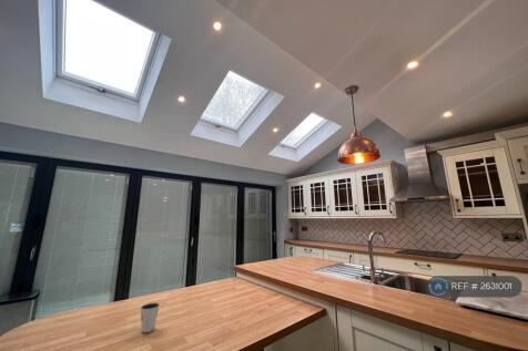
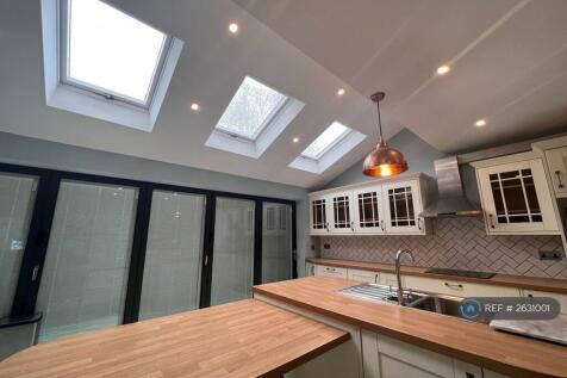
- dixie cup (149, 317)
